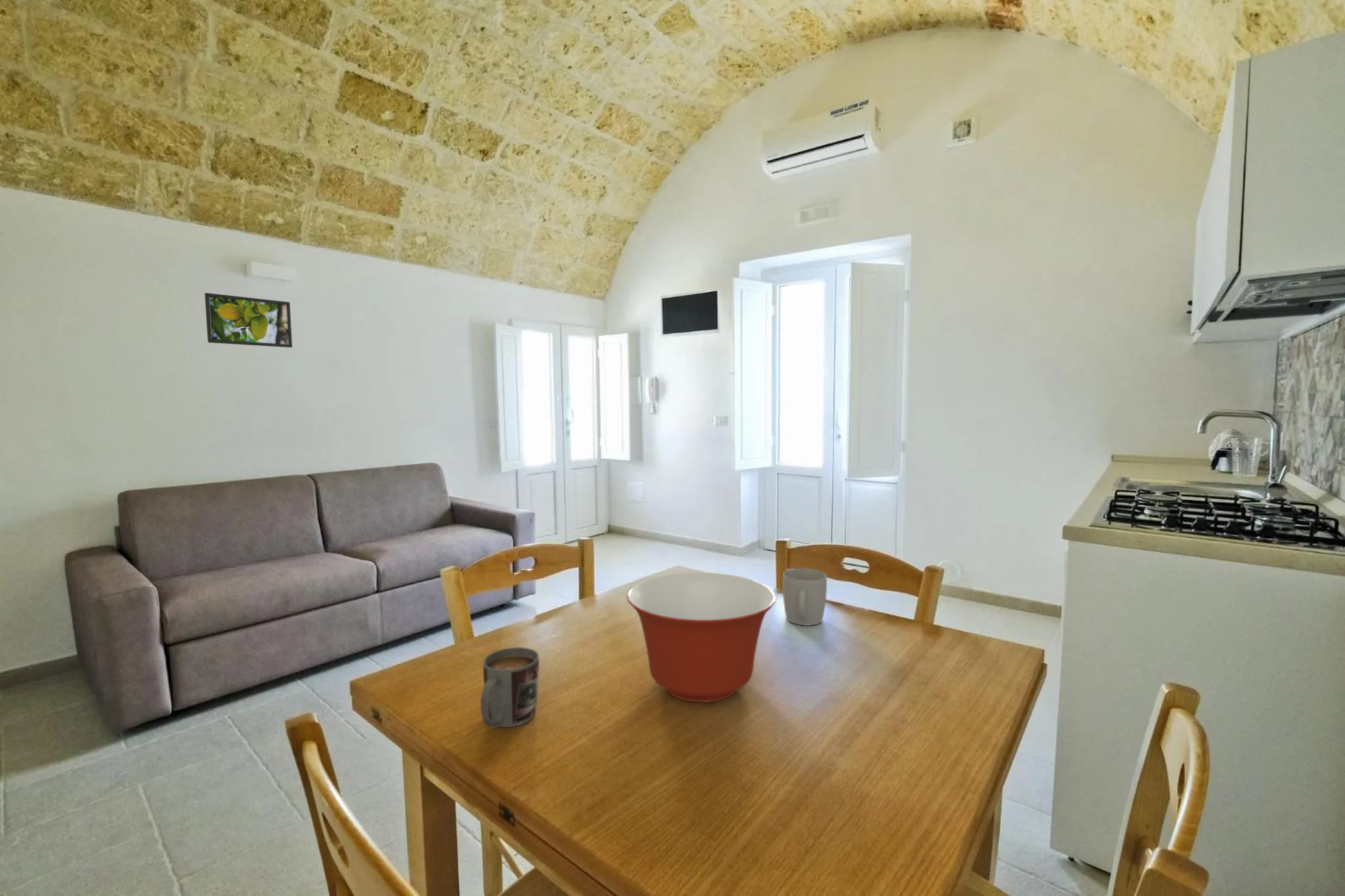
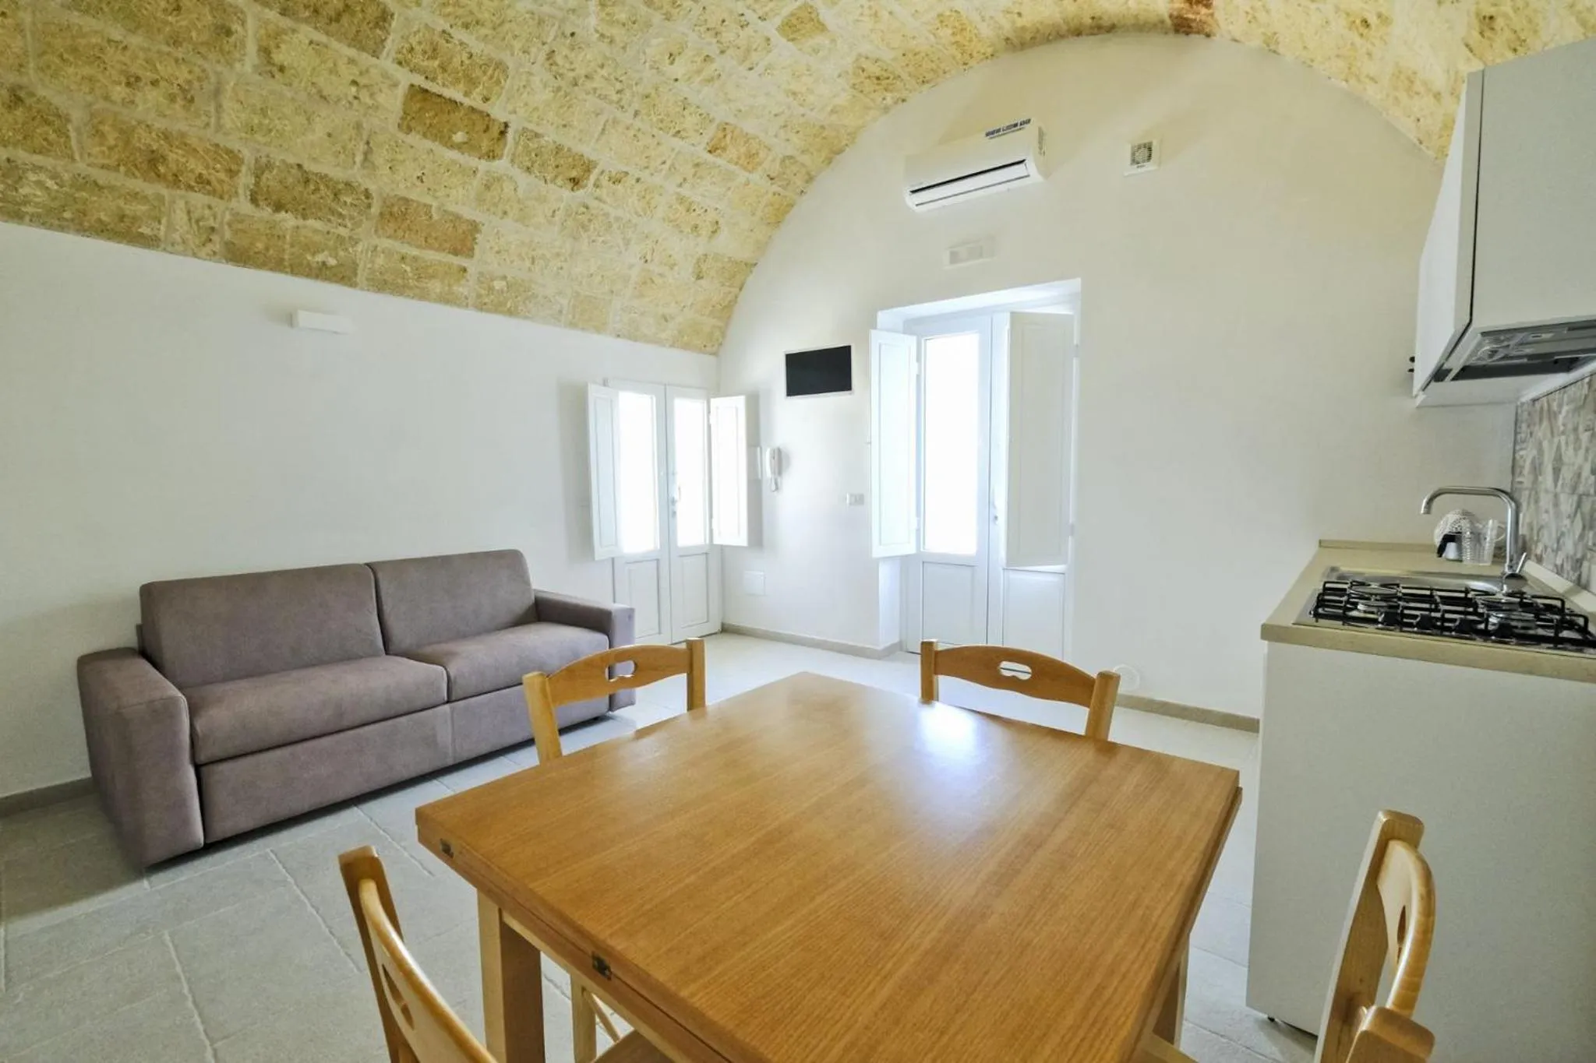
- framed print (250, 321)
- mug (804, 599)
- mug (506, 692)
- mixing bowl (701, 639)
